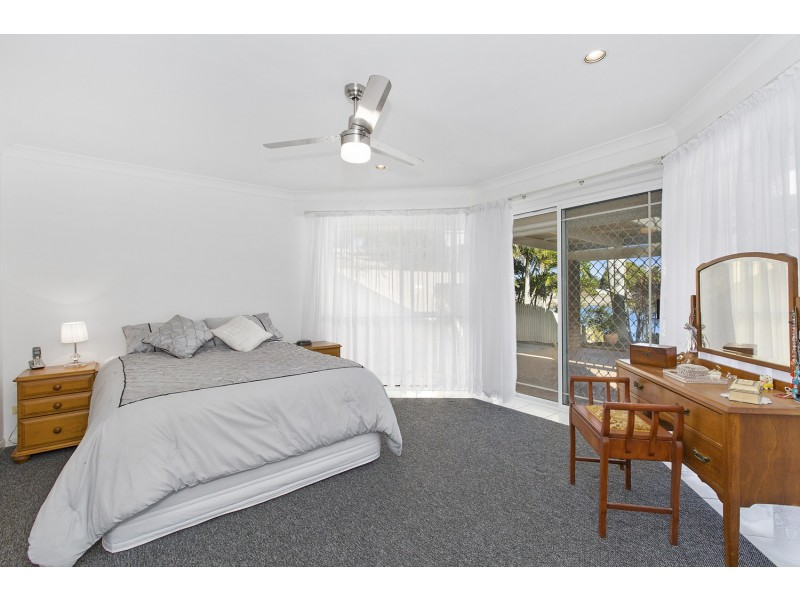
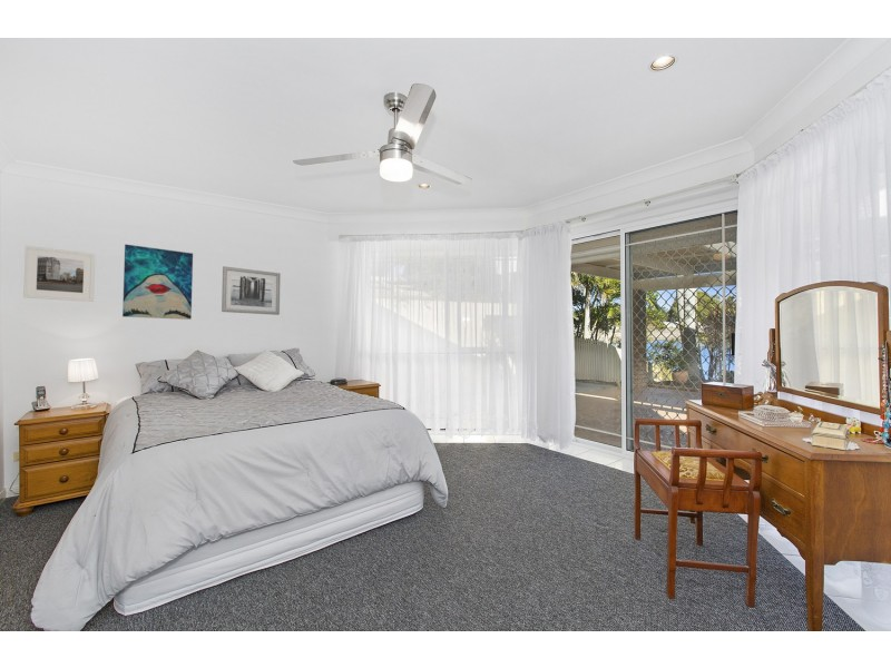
+ wall art (252, 292)
+ wall art (159, 283)
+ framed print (60, 274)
